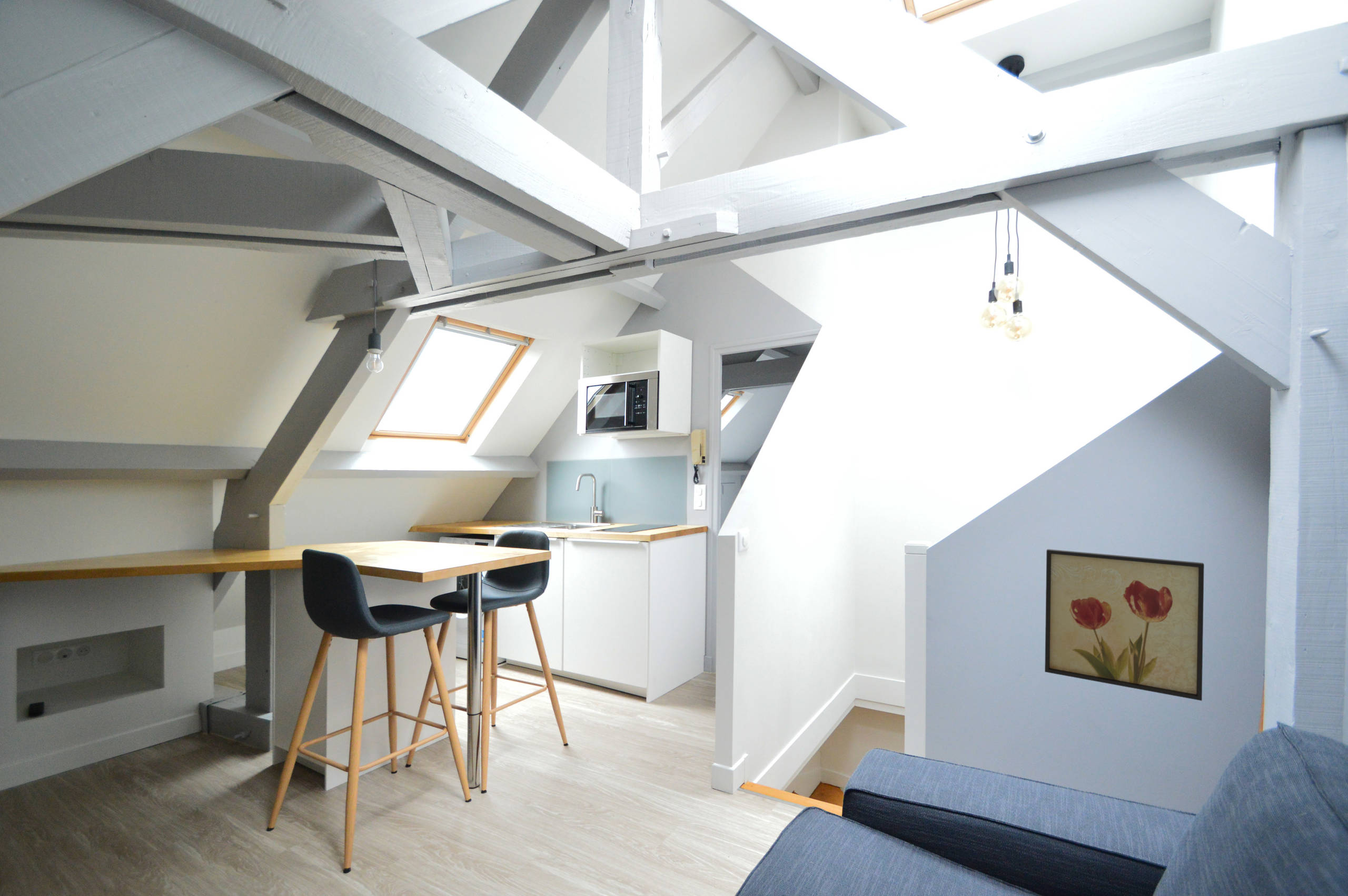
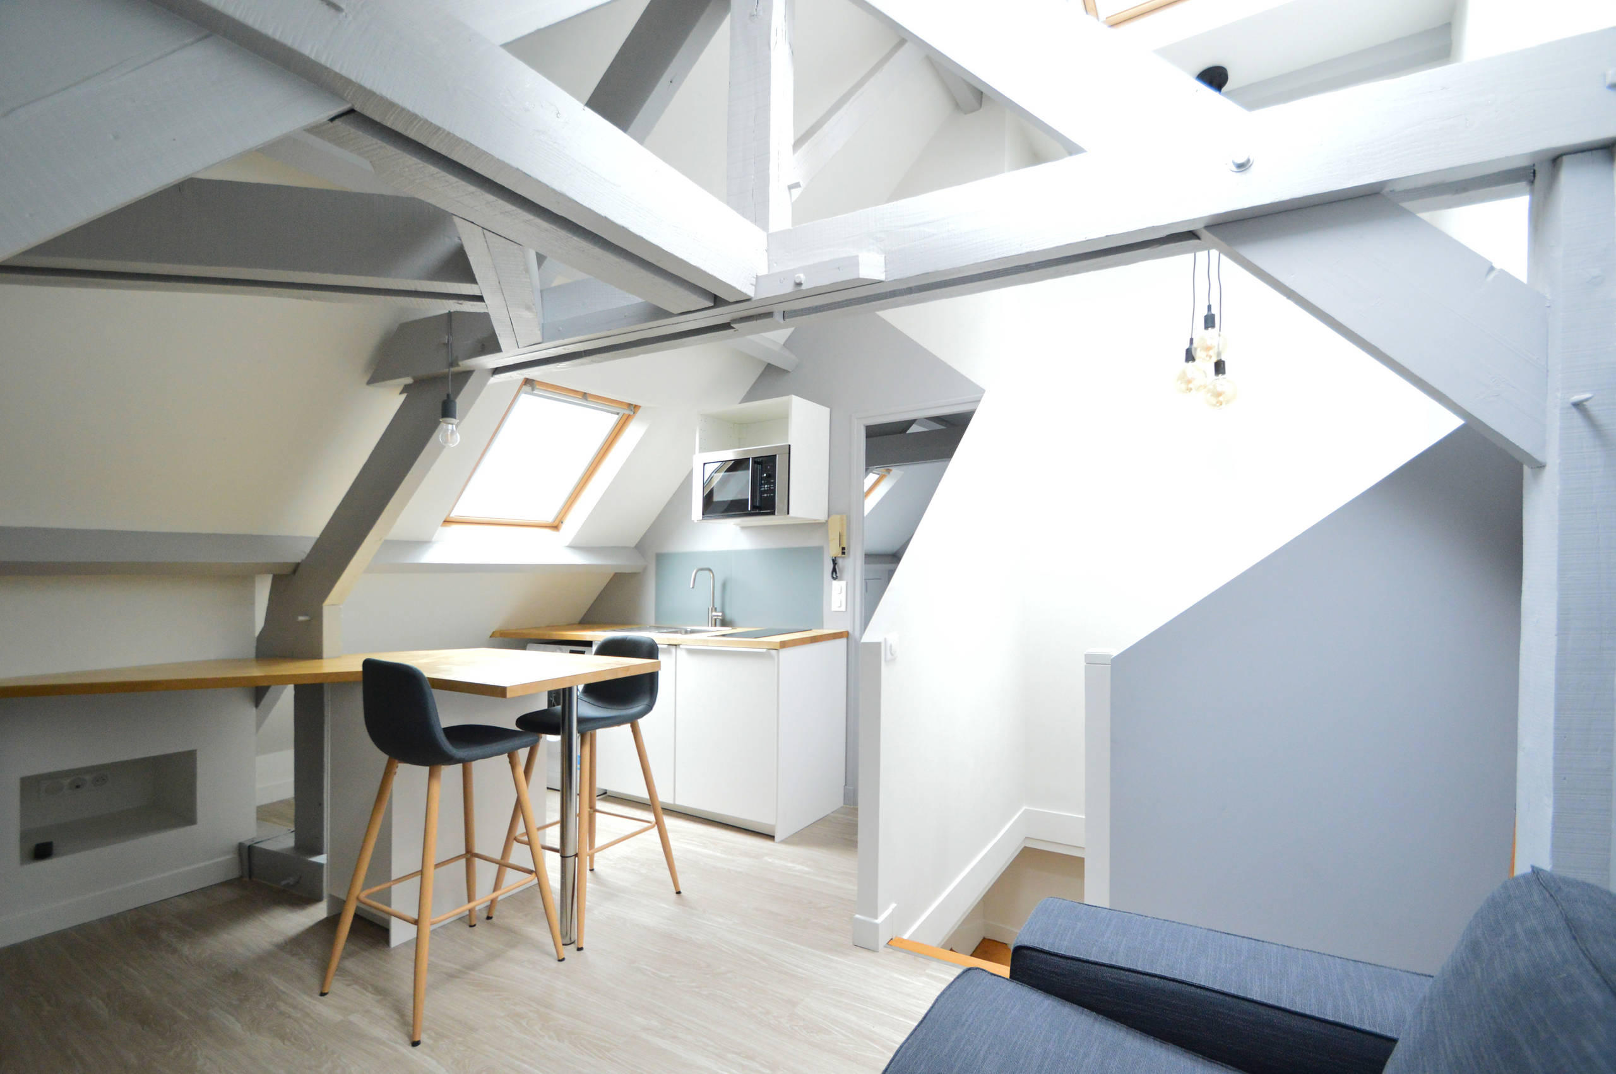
- wall art (1119, 620)
